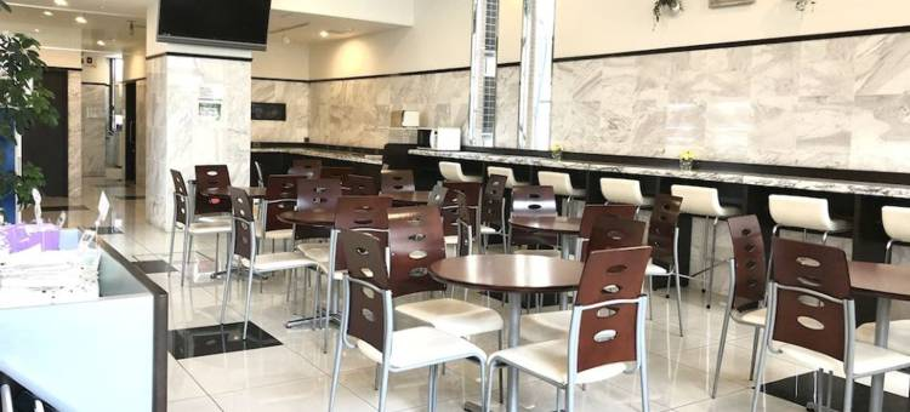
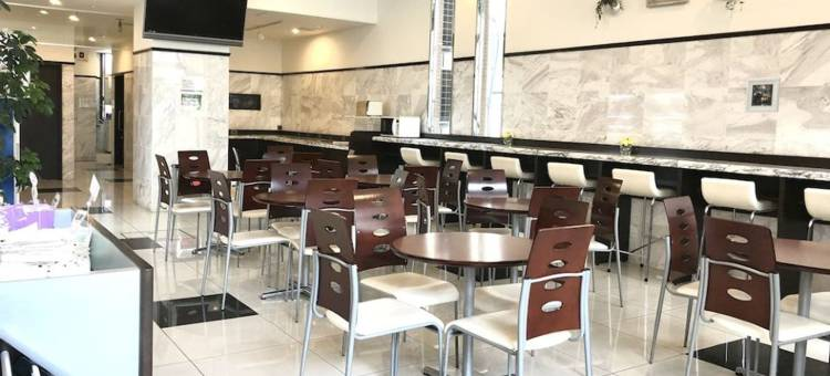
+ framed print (761, 95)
